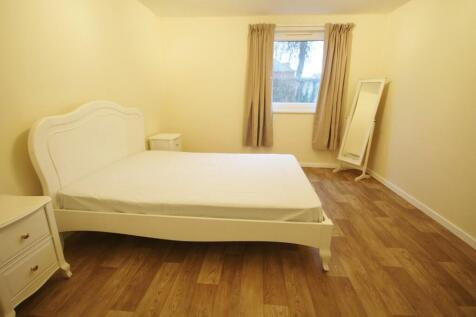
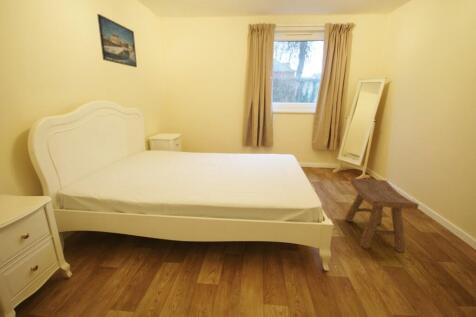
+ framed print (119, 44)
+ stool (375, 211)
